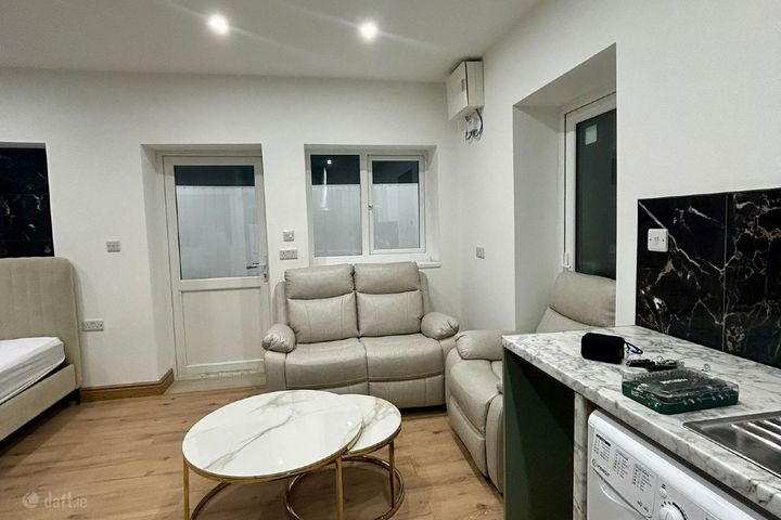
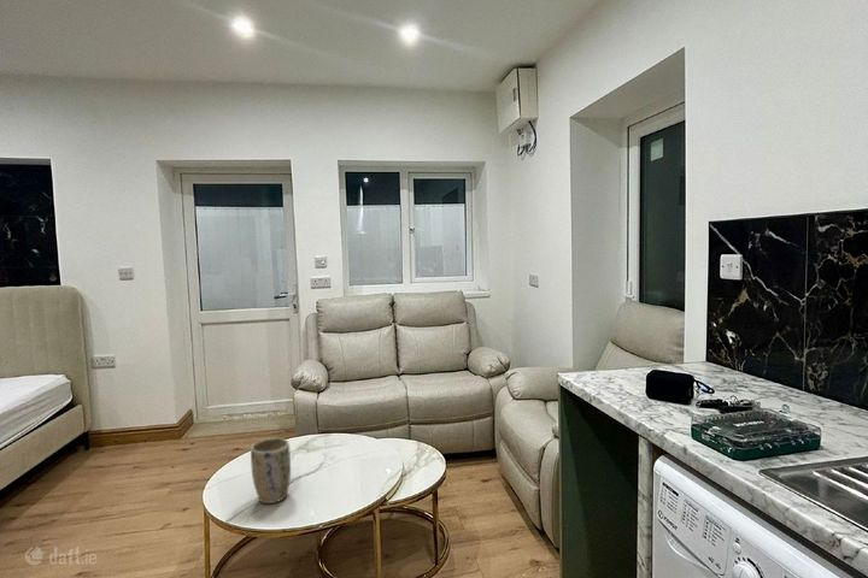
+ plant pot (271, 471)
